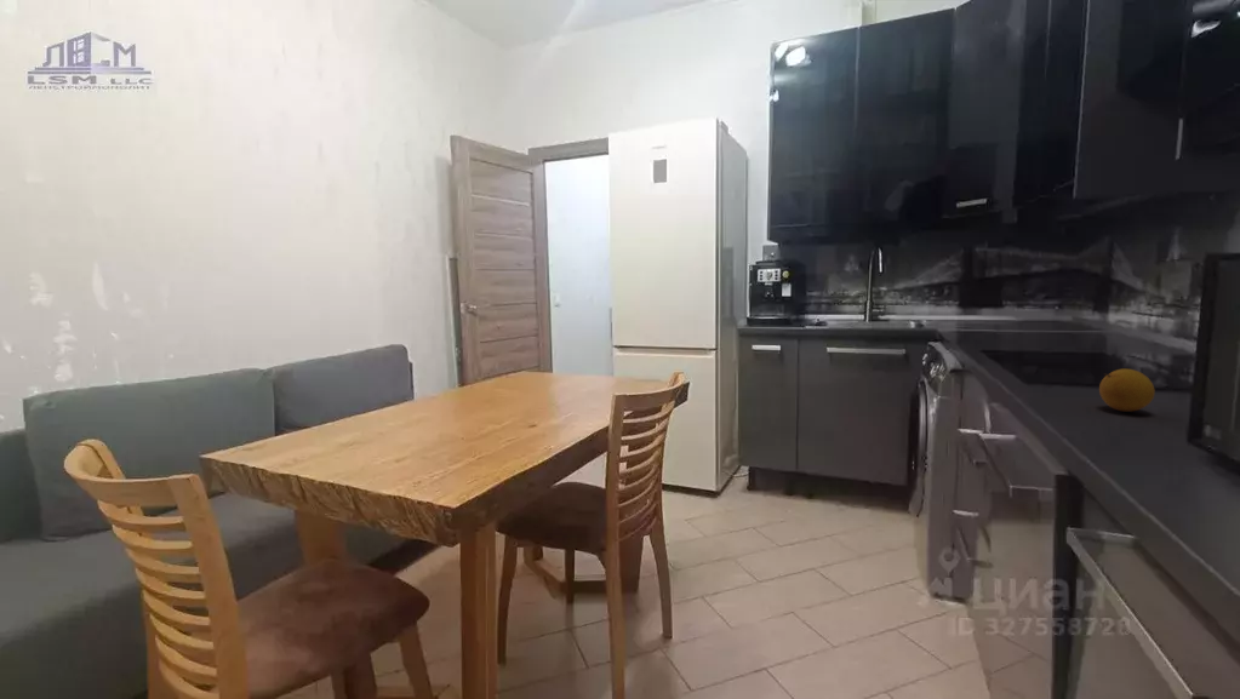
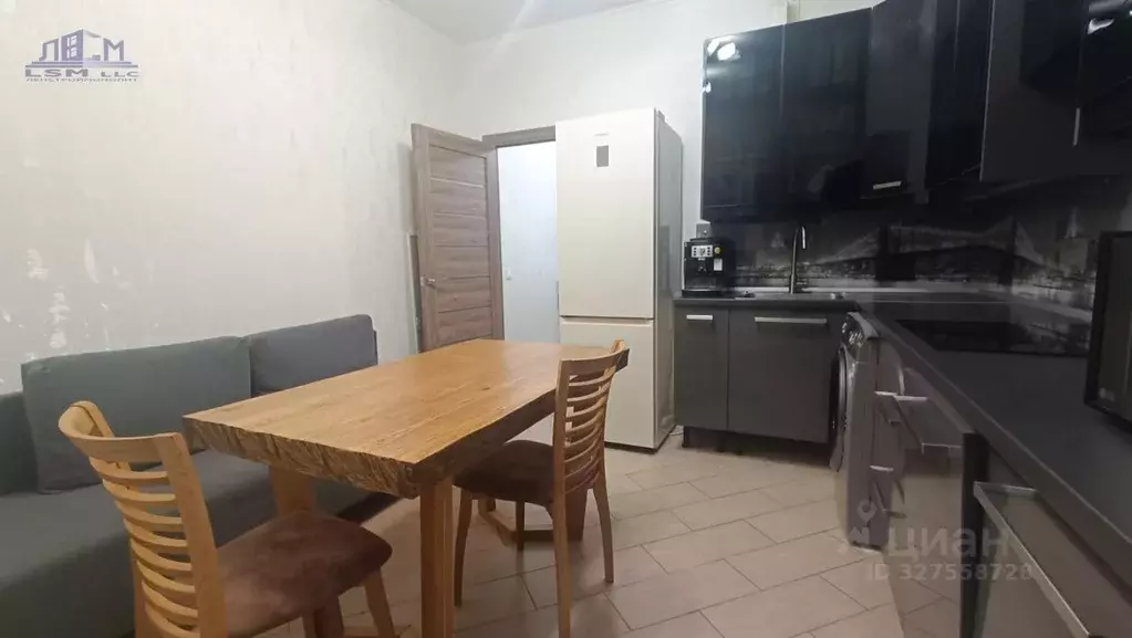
- fruit (1126, 390)
